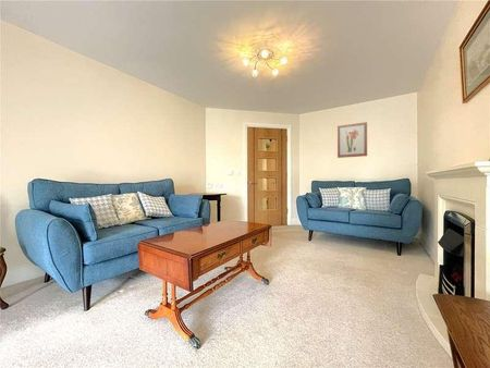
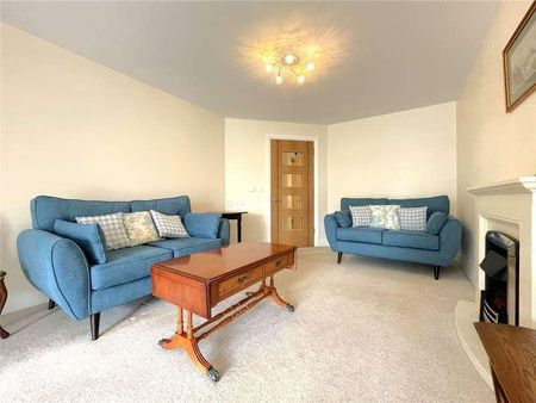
- wall art (352, 140)
